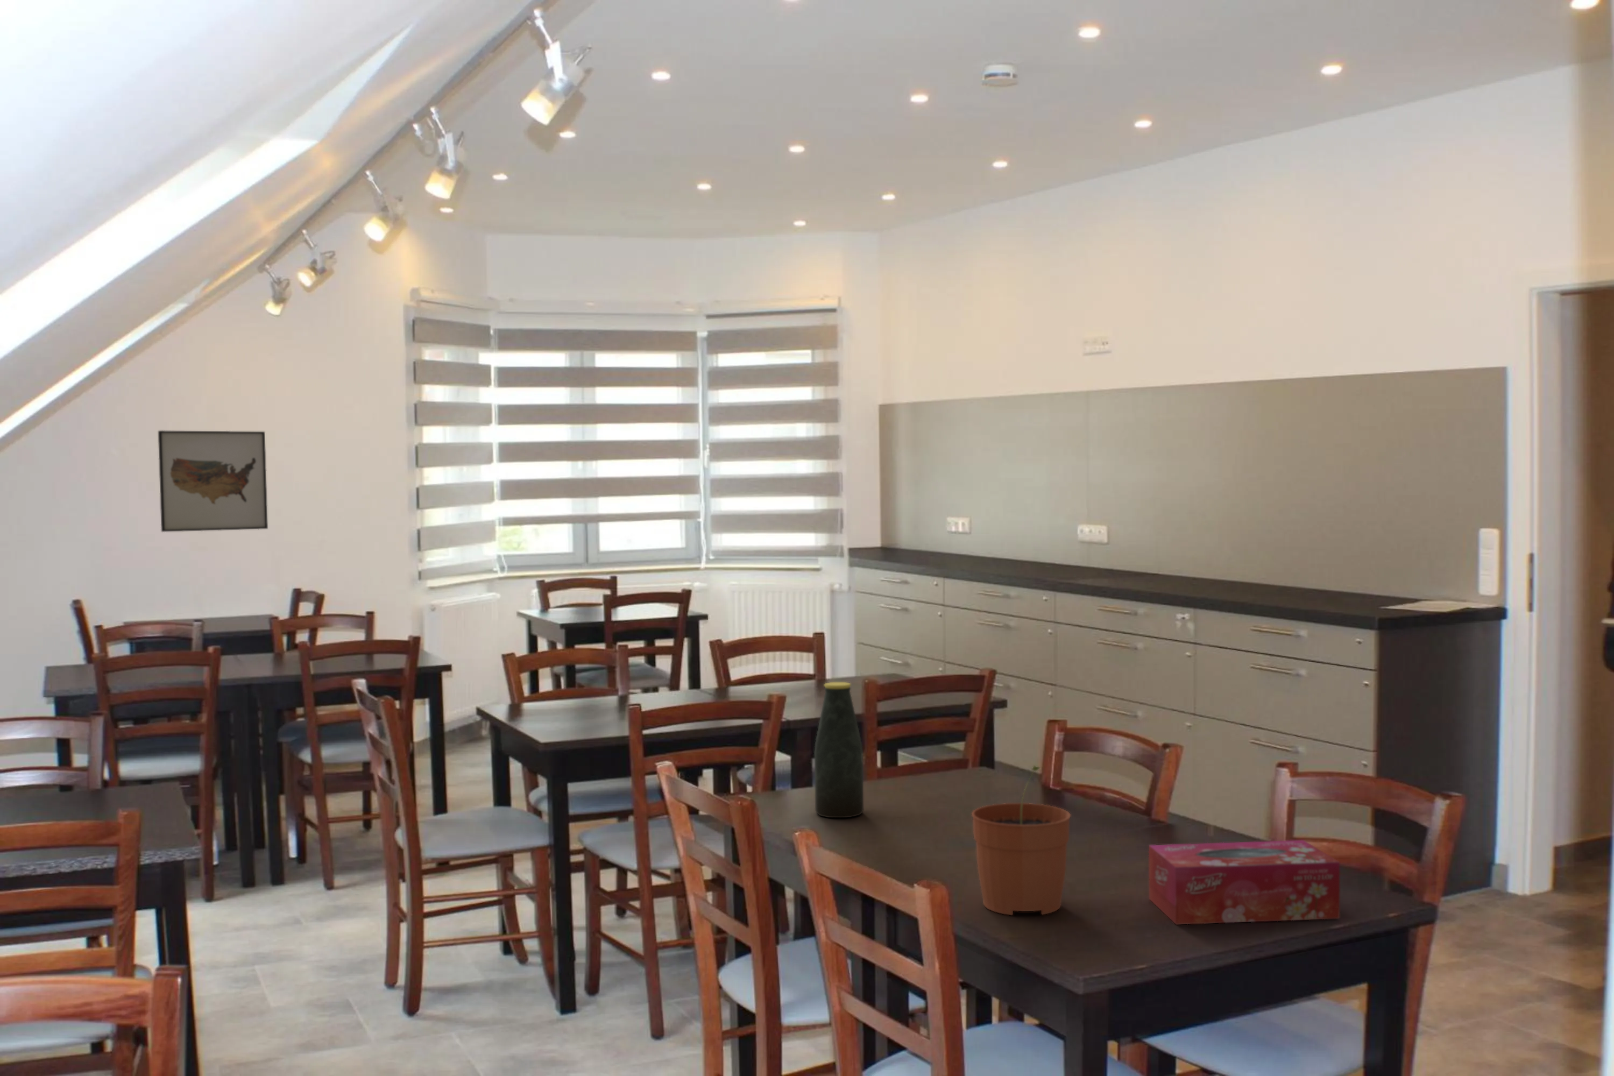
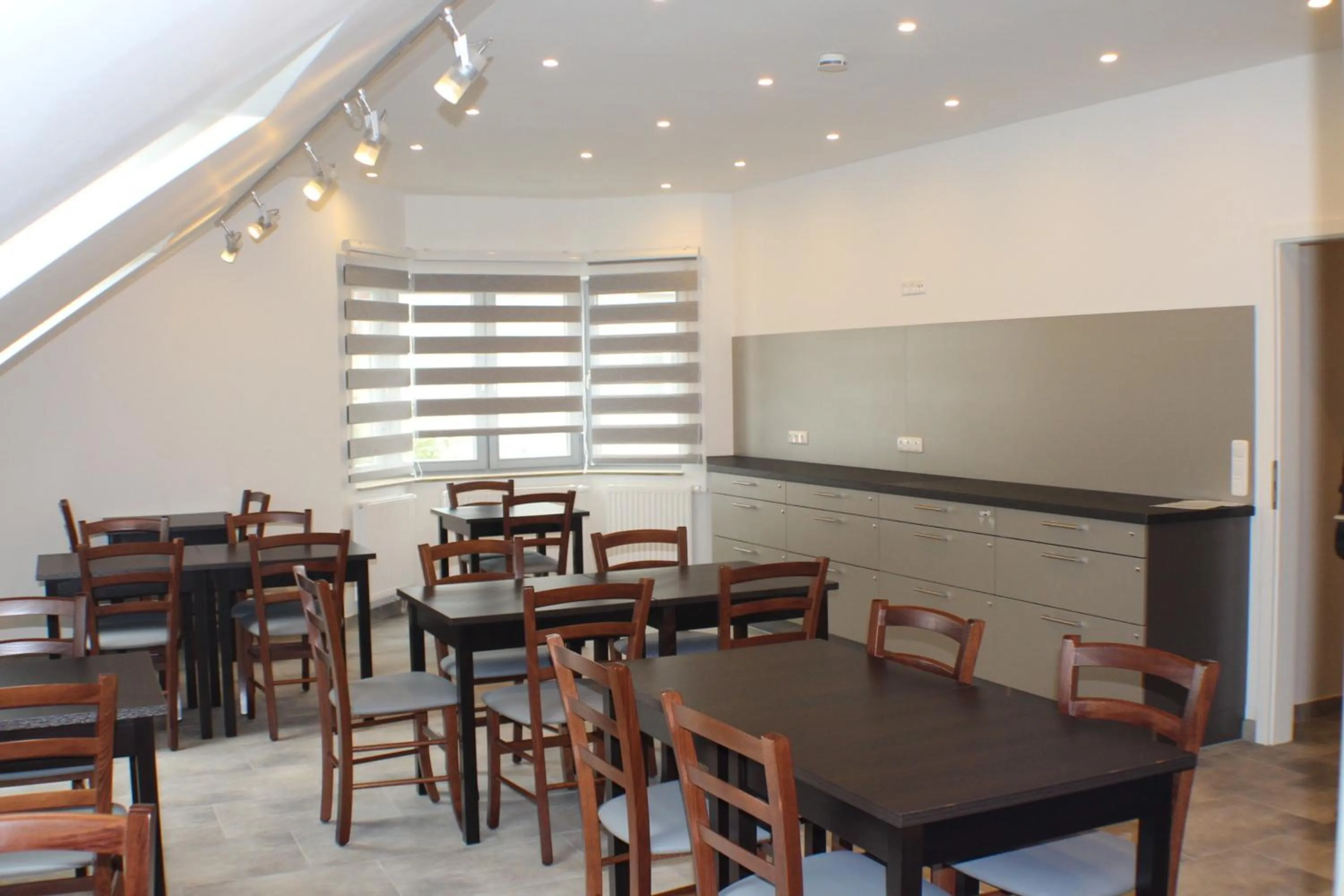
- bottle (838, 748)
- plant pot (1021, 836)
- tissue box (1242, 880)
- wall art (214, 480)
